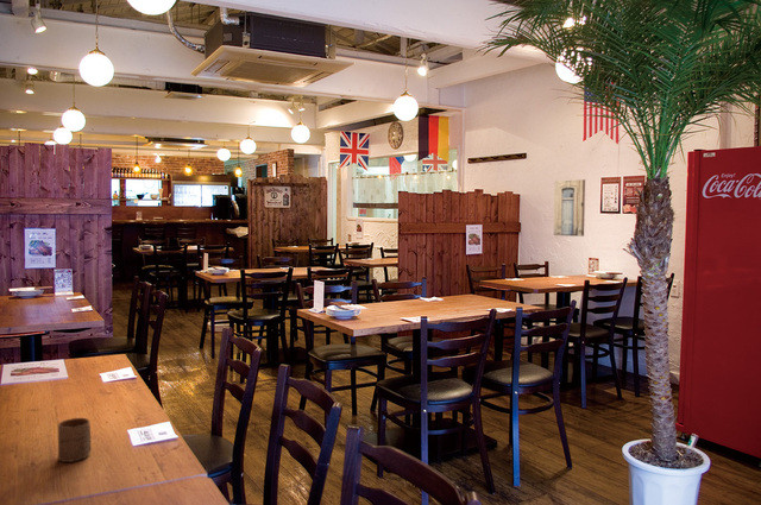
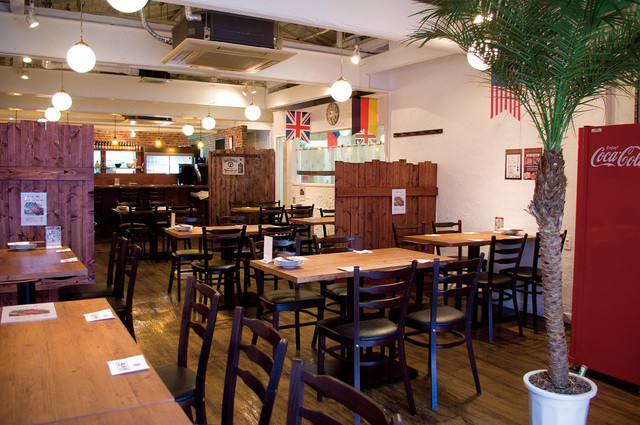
- wall art (568, 208)
- cup (75, 438)
